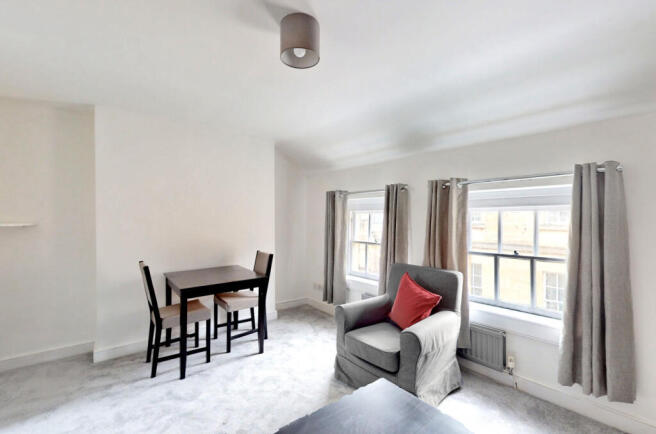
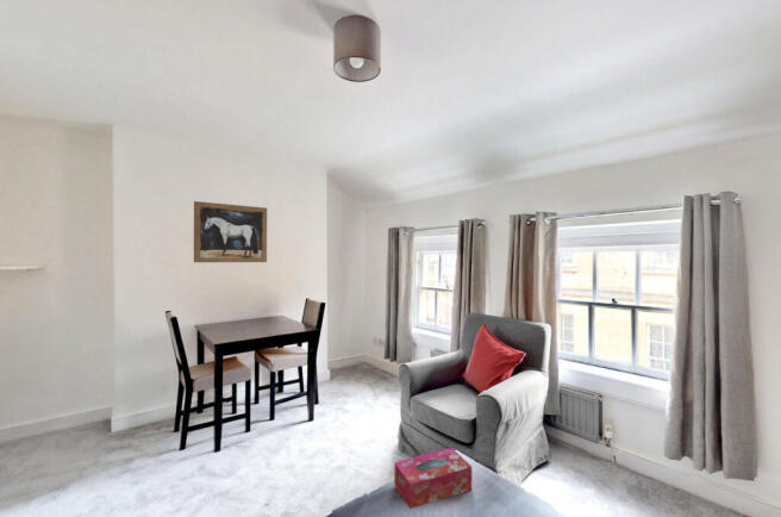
+ tissue box (432, 475)
+ wall art (232, 233)
